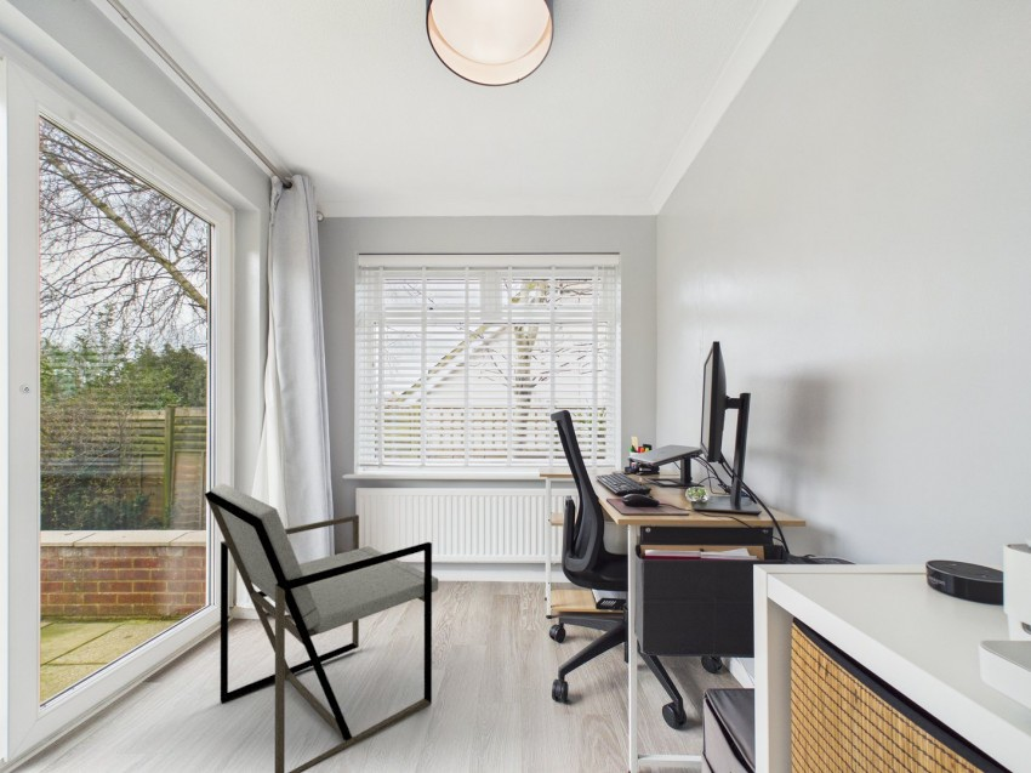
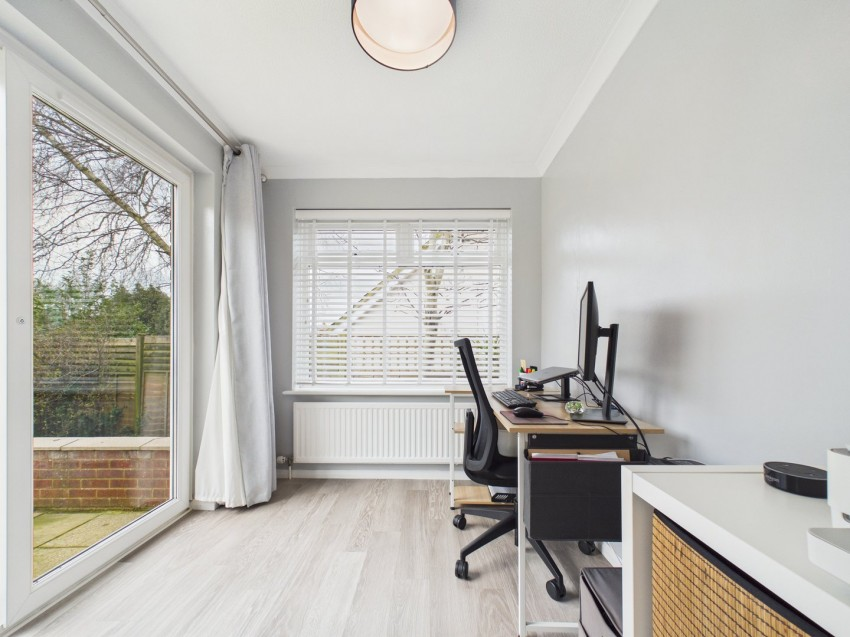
- armchair (324, 592)
